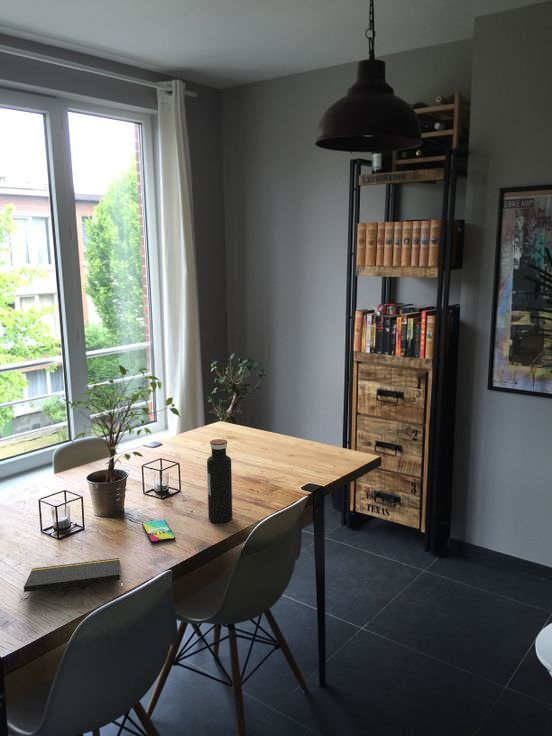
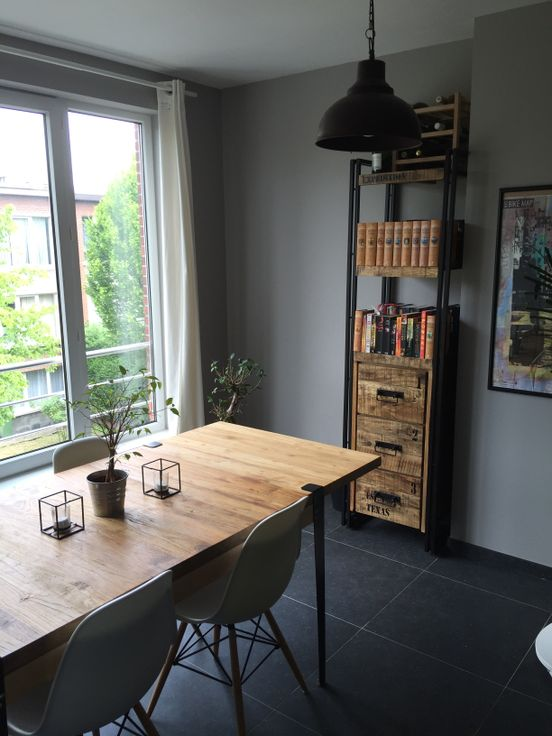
- smartphone (158, 530)
- water bottle (219, 480)
- notepad (74, 574)
